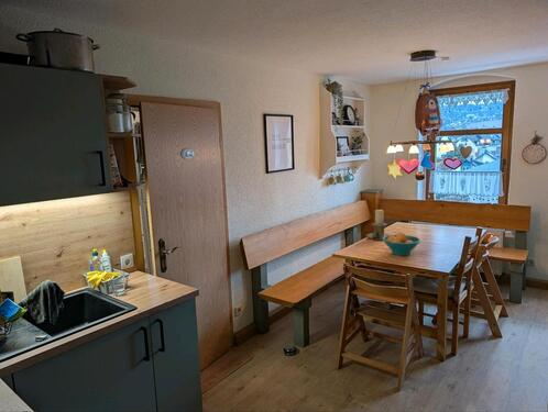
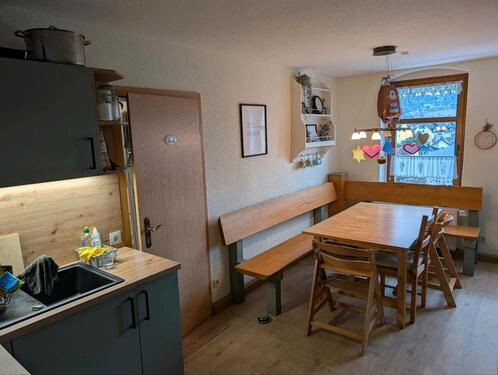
- candle holder (379, 223)
- fruit bowl (401, 243)
